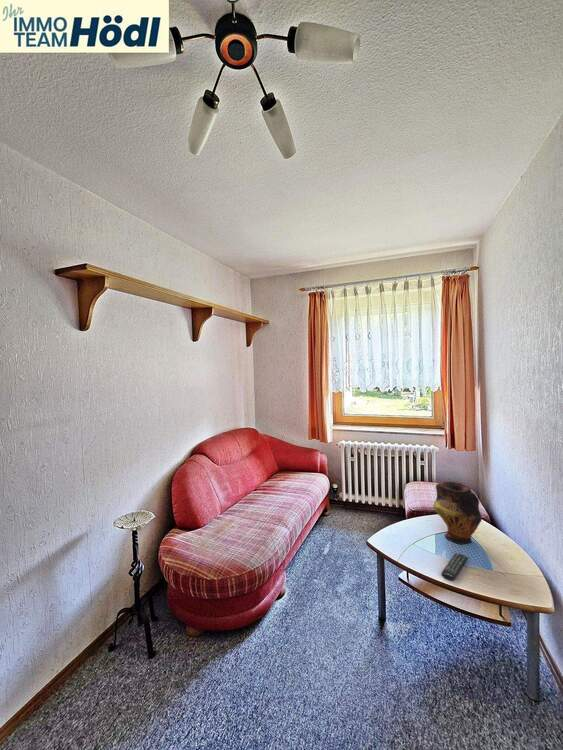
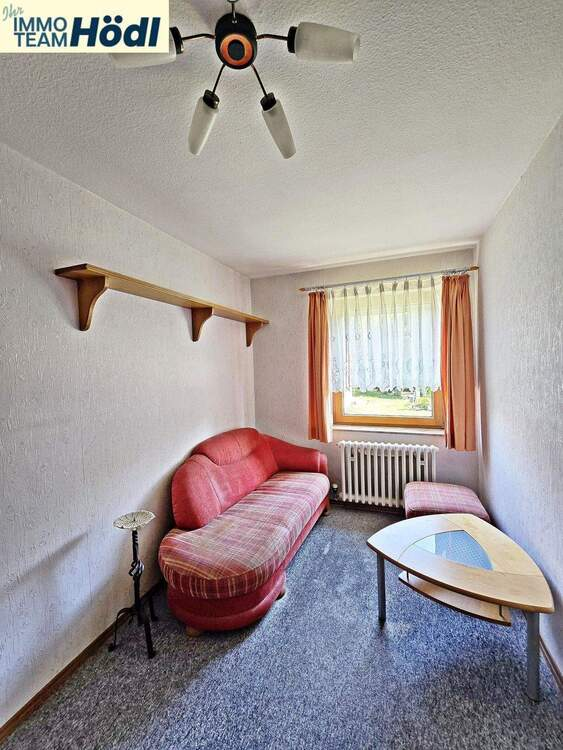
- vase (456, 511)
- remote control (455, 566)
